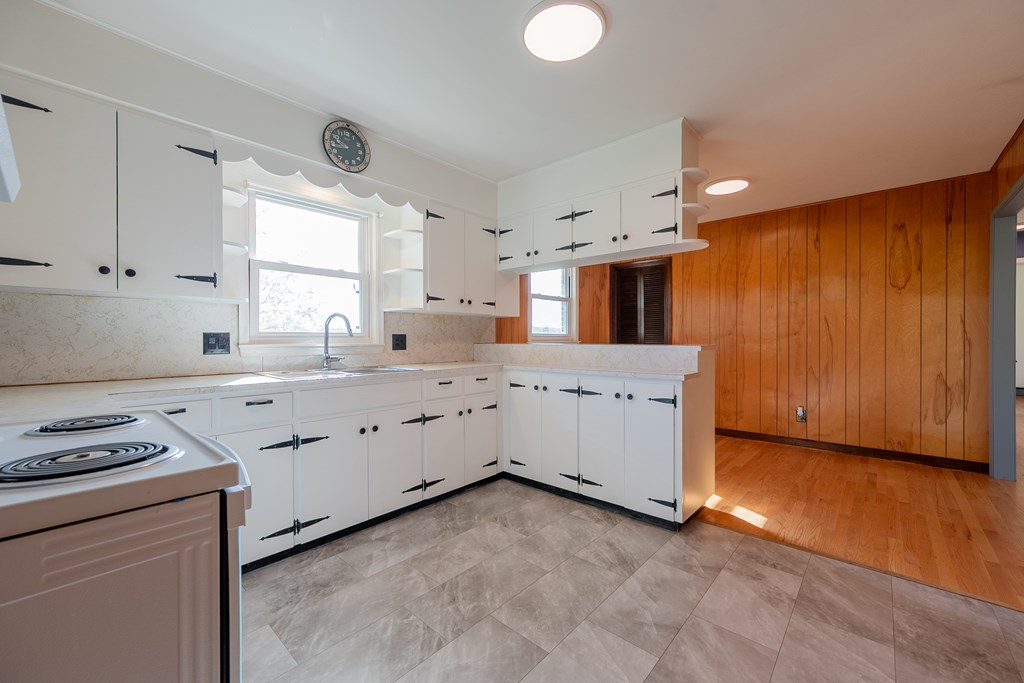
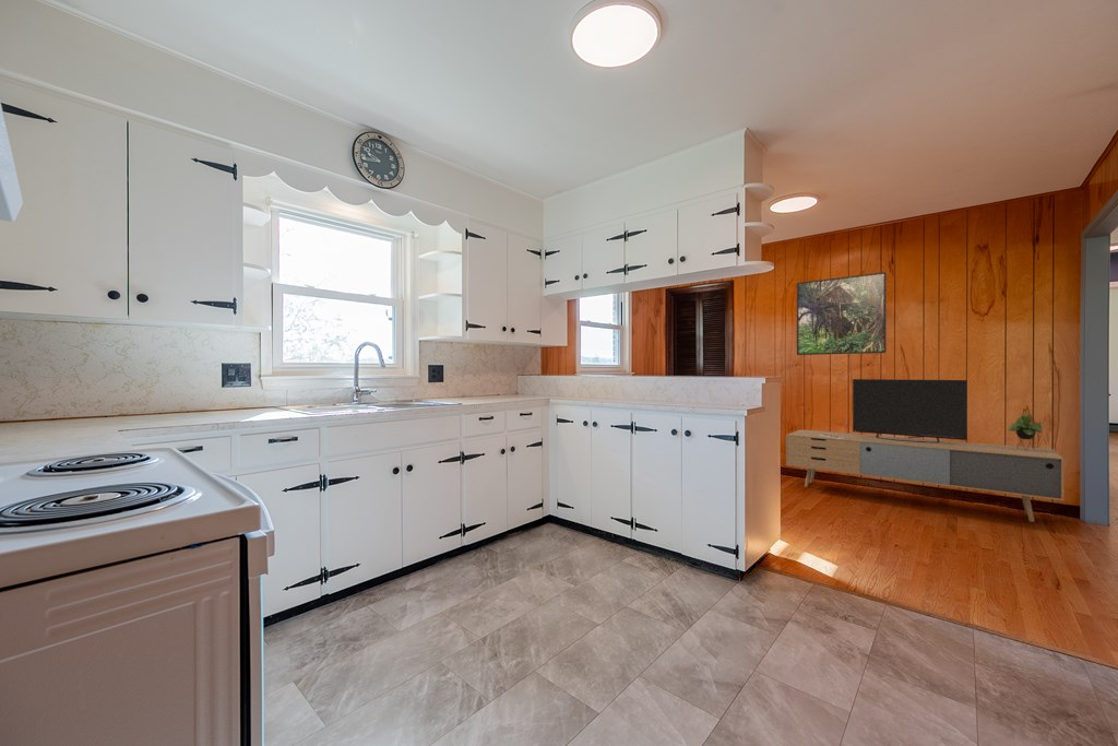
+ media console (905, 439)
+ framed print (838, 316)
